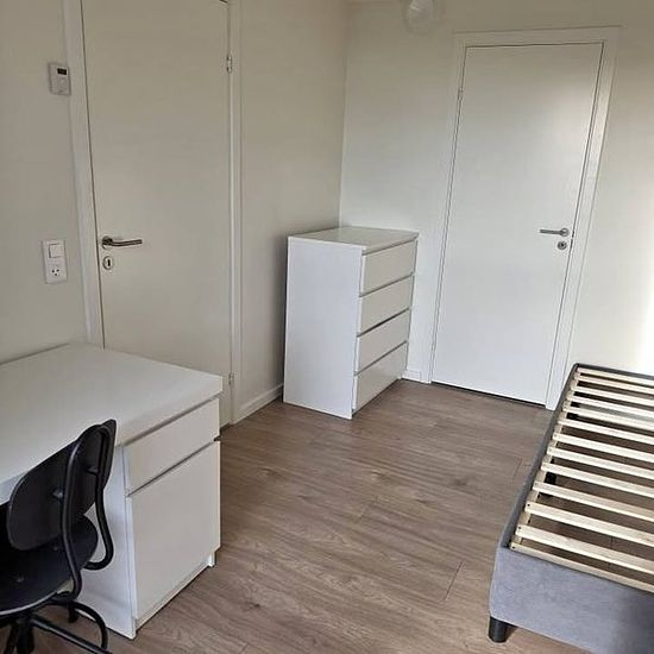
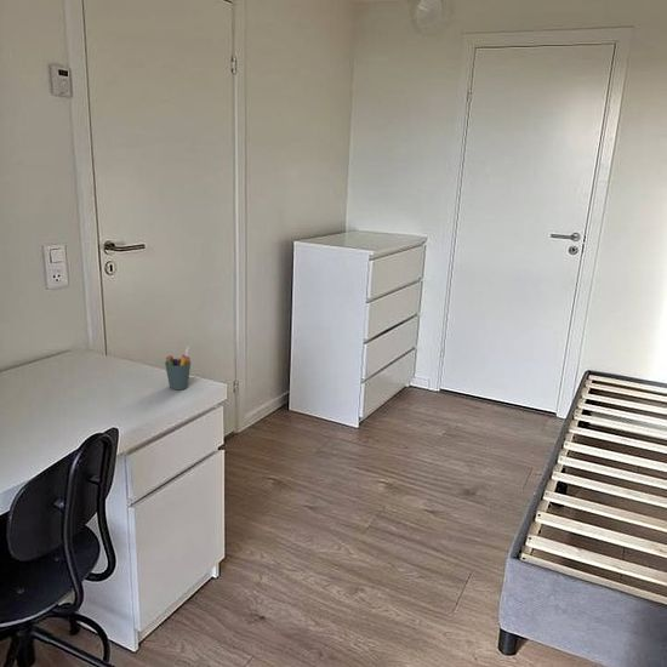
+ pen holder (178, 367)
